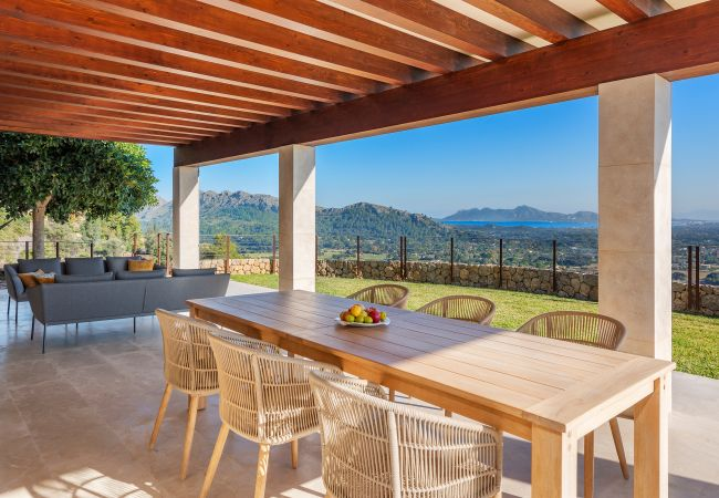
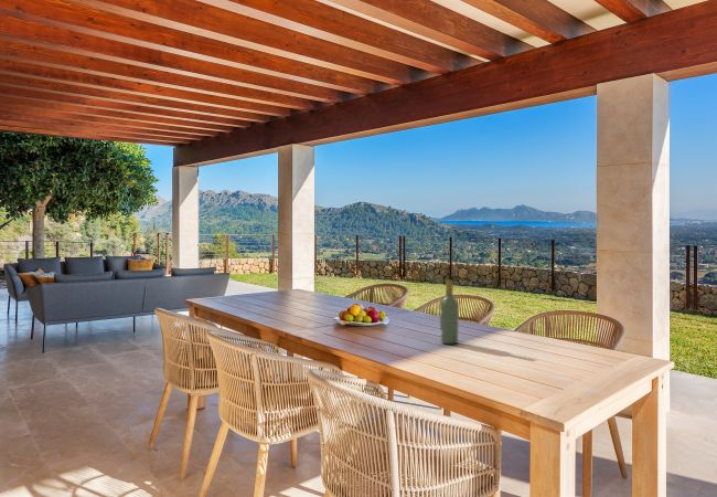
+ wine bottle (449, 311)
